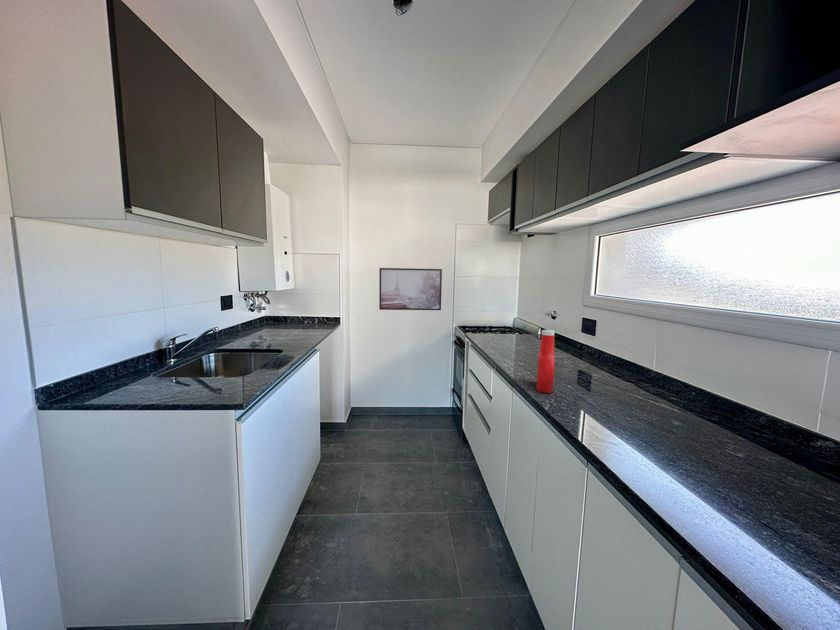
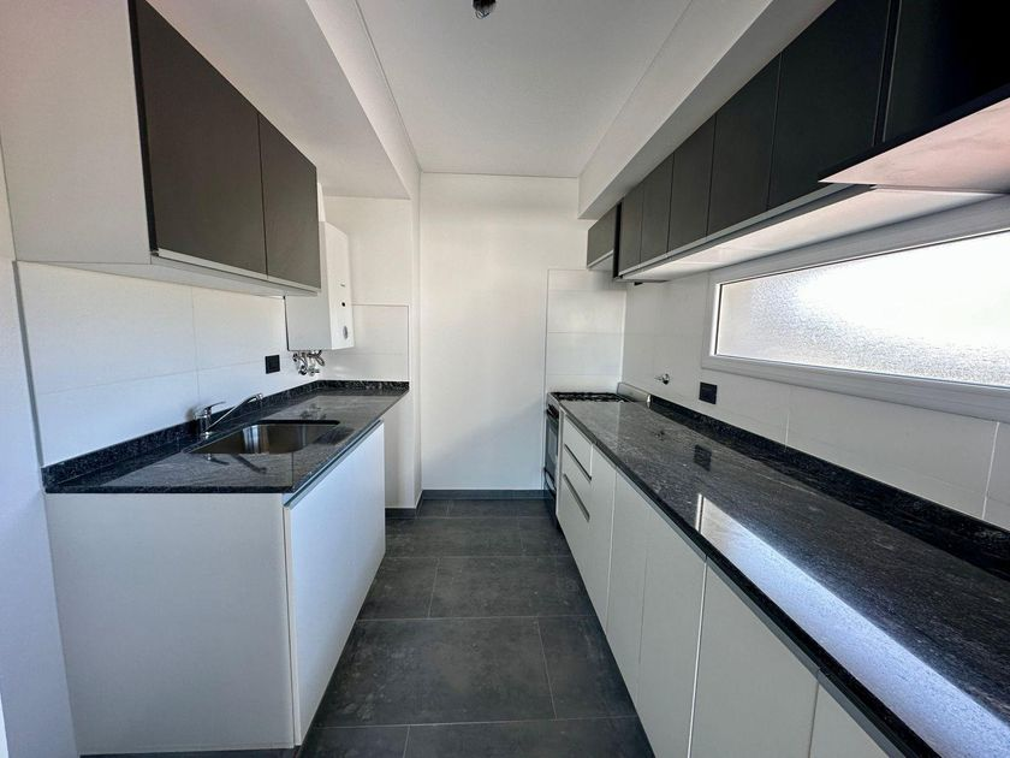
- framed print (410, 289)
- soap bottle (546, 359)
